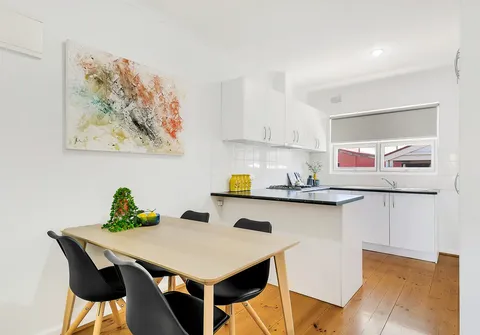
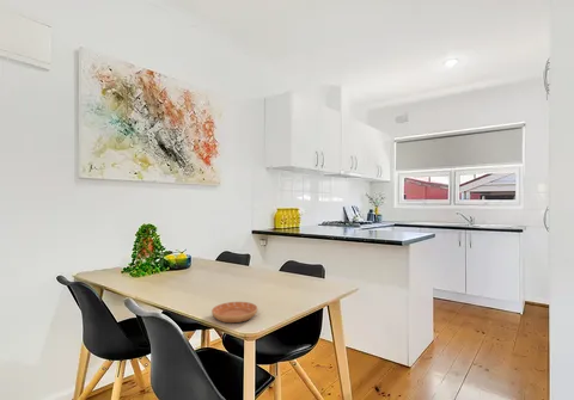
+ saucer (234, 312)
